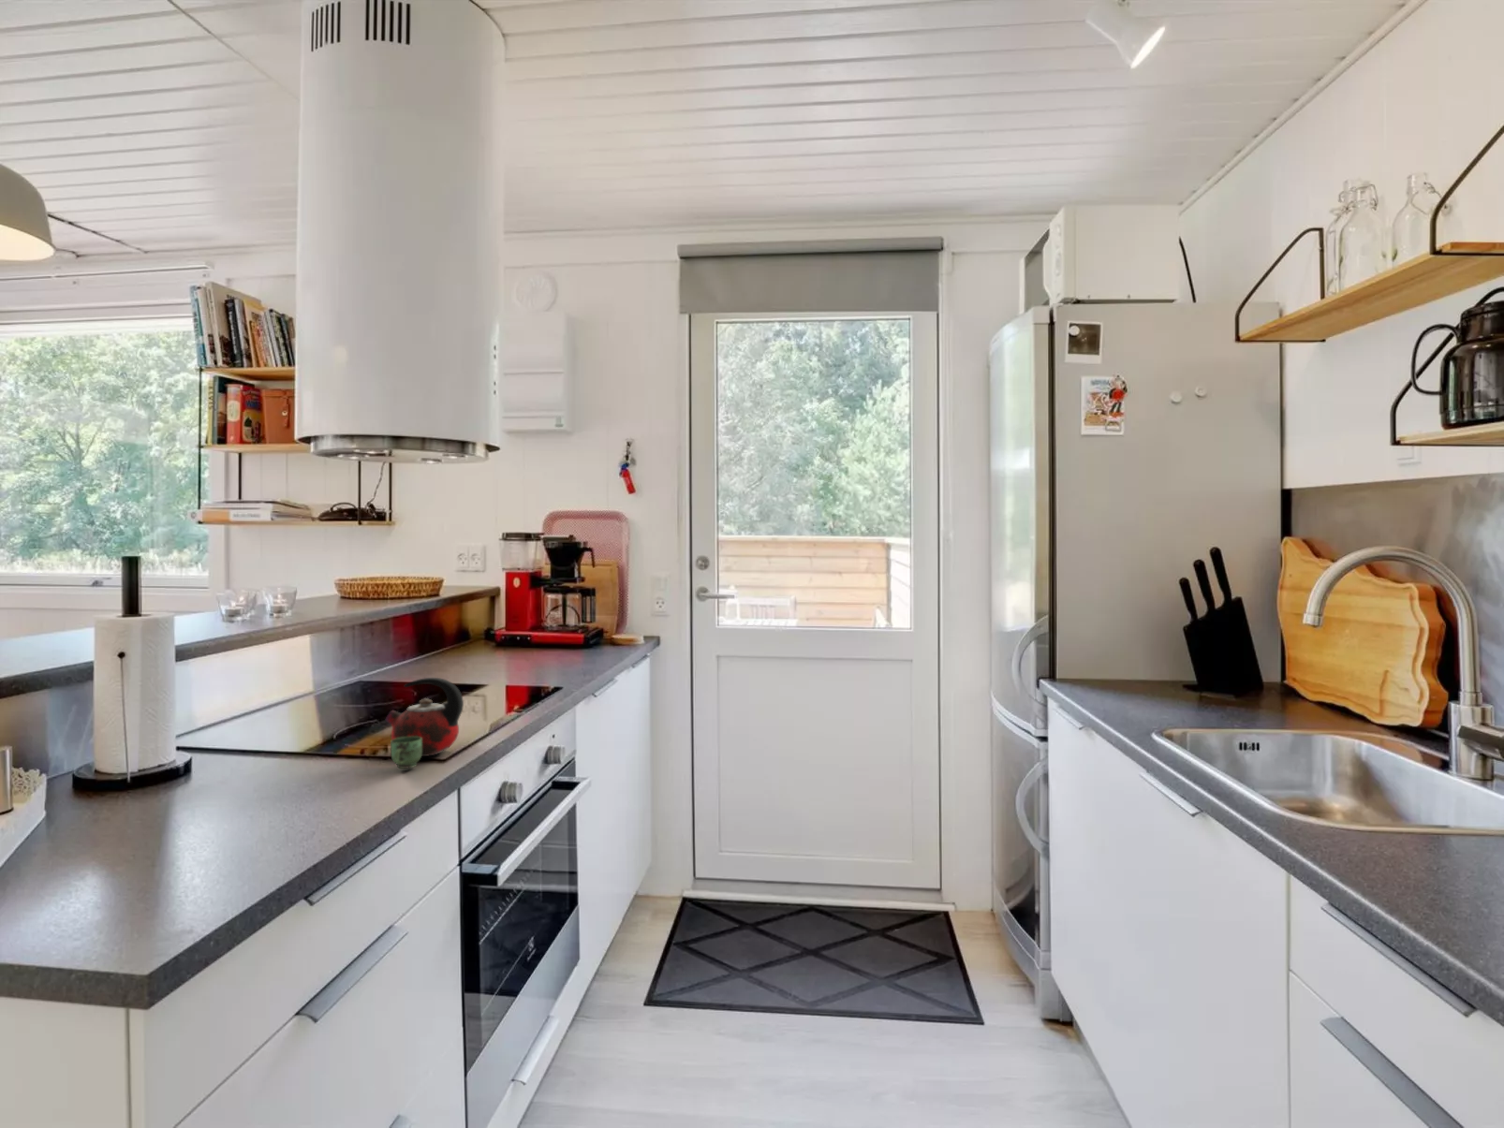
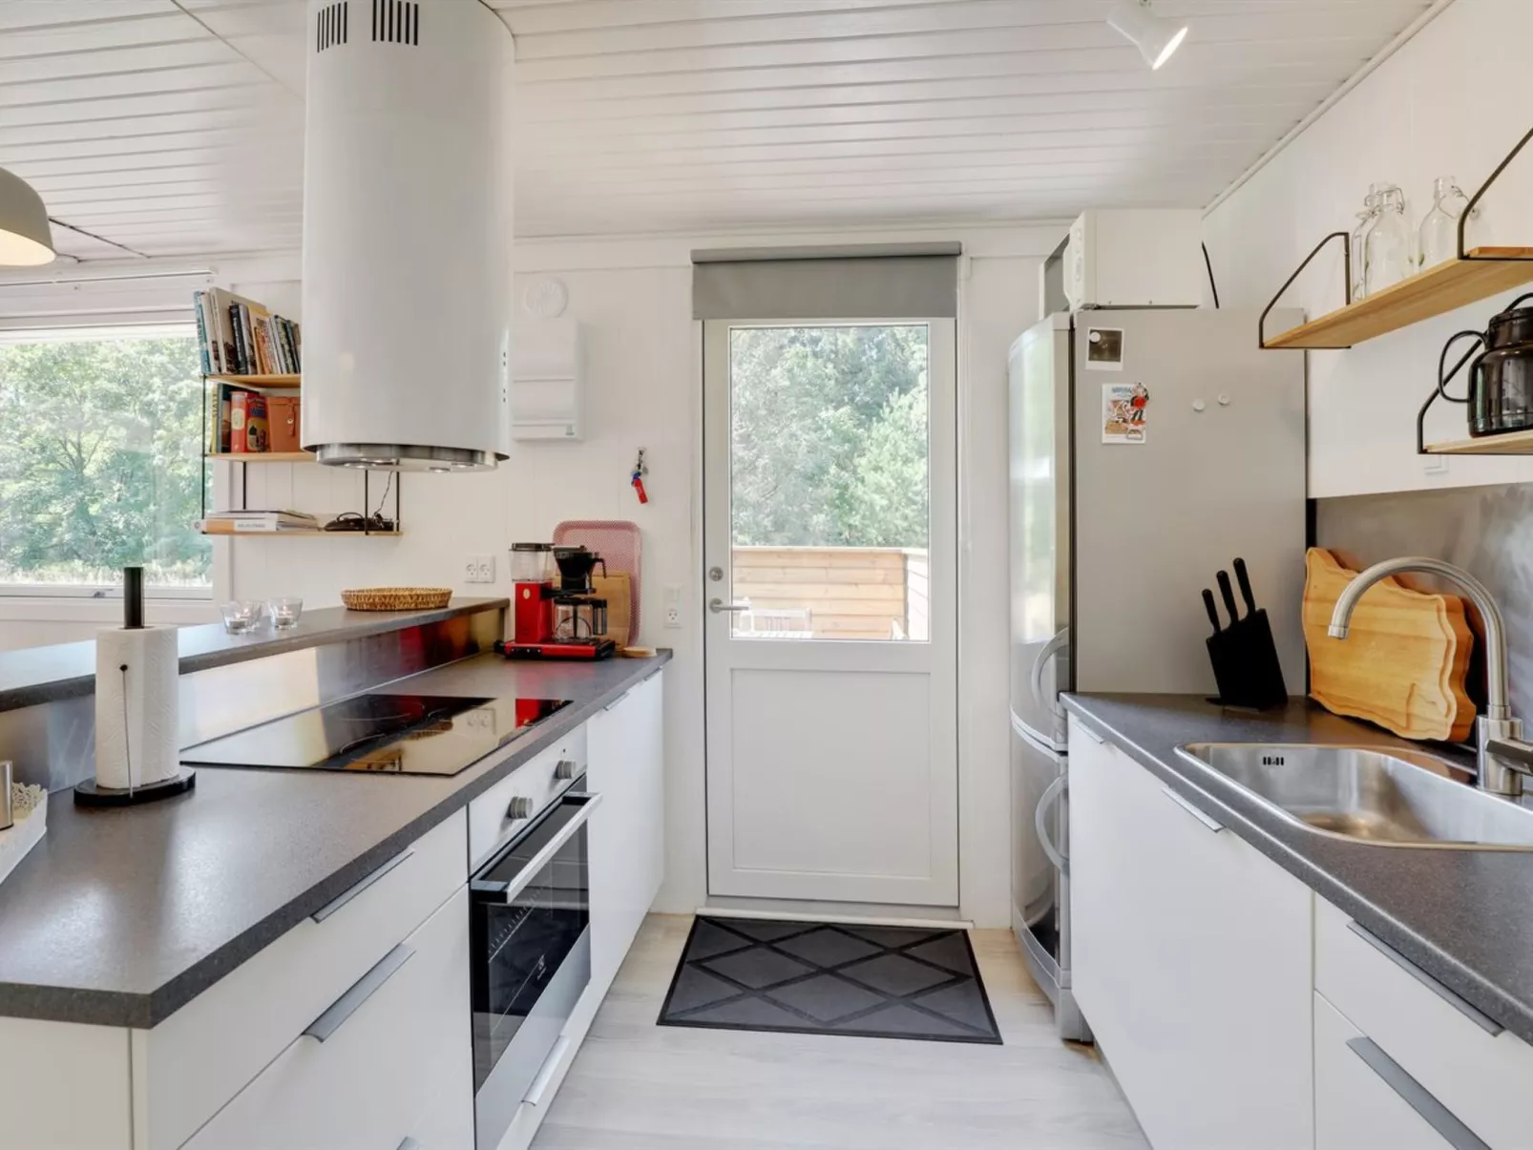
- kettle (423, 716)
